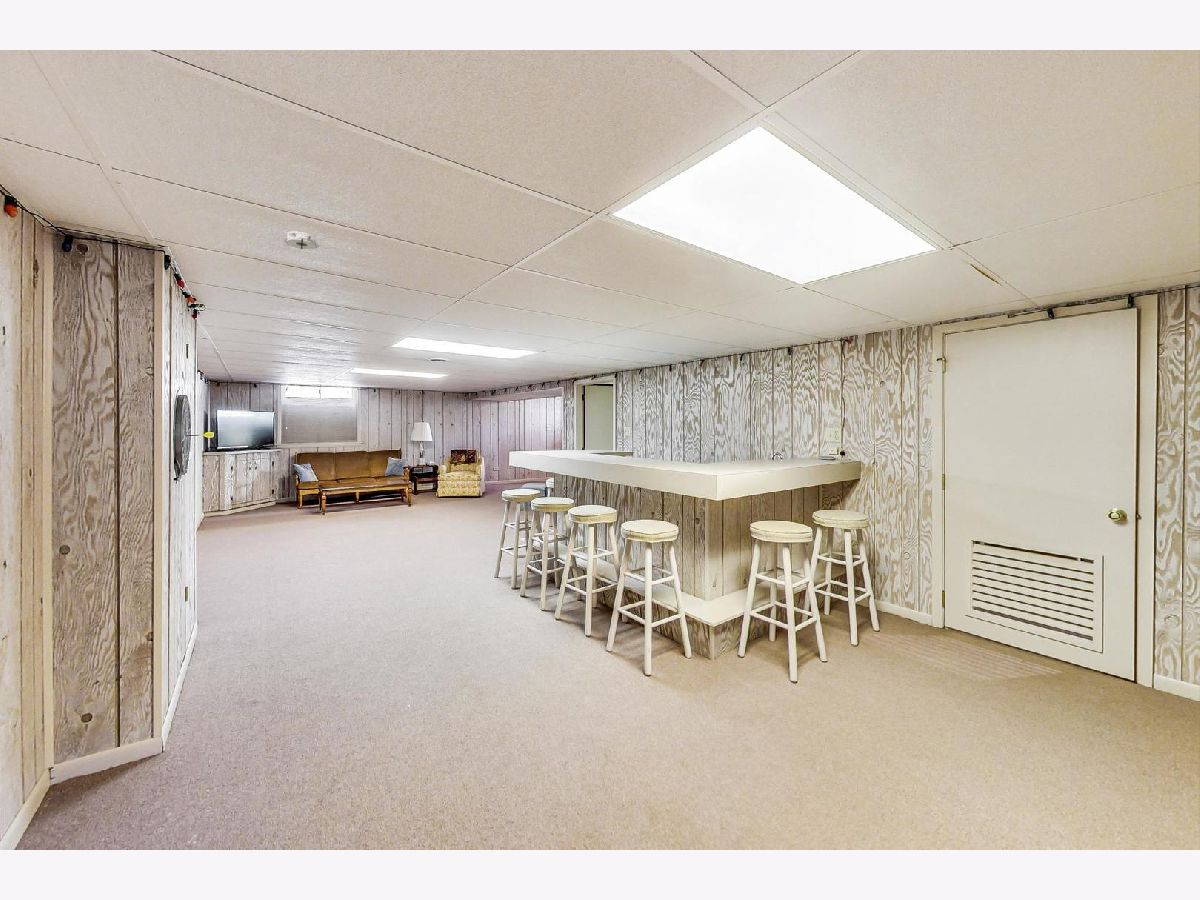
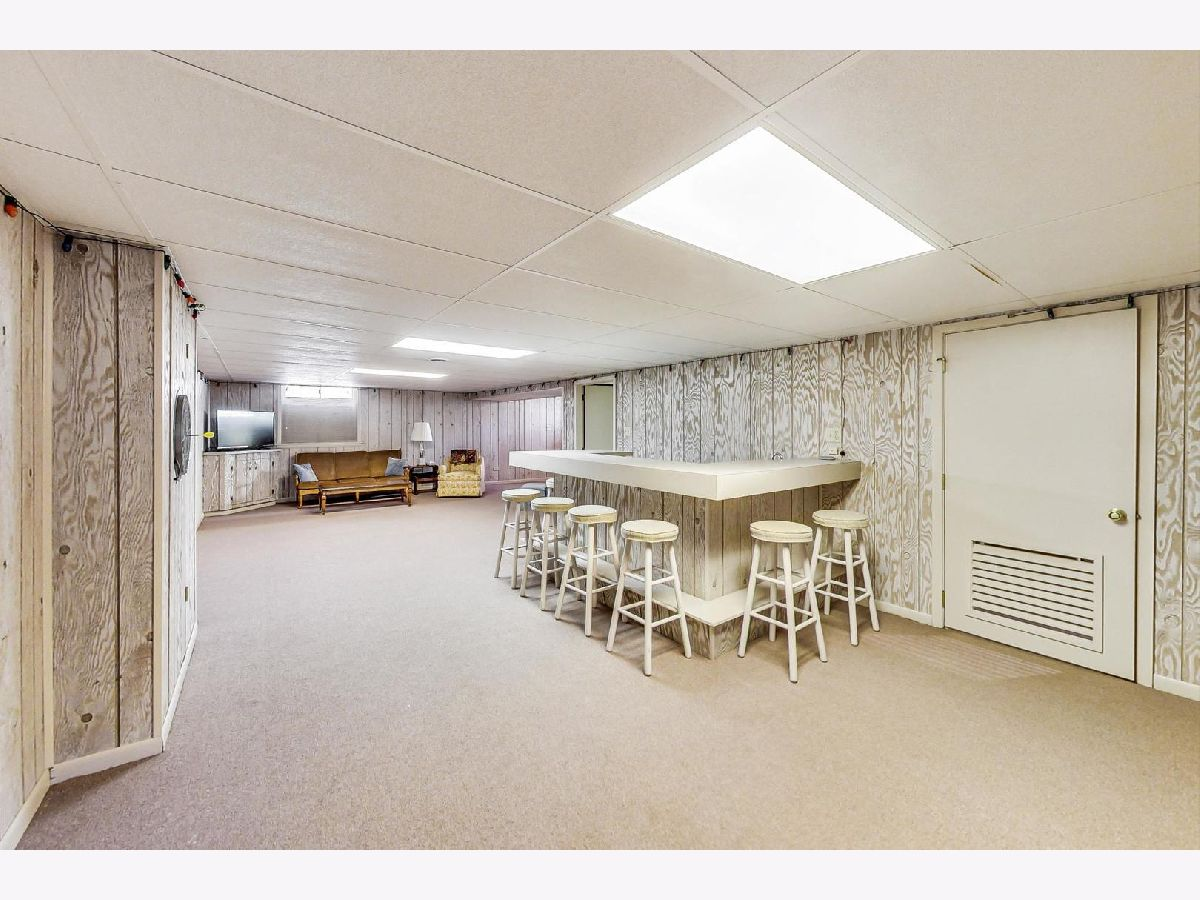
- smoke detector (300, 240)
